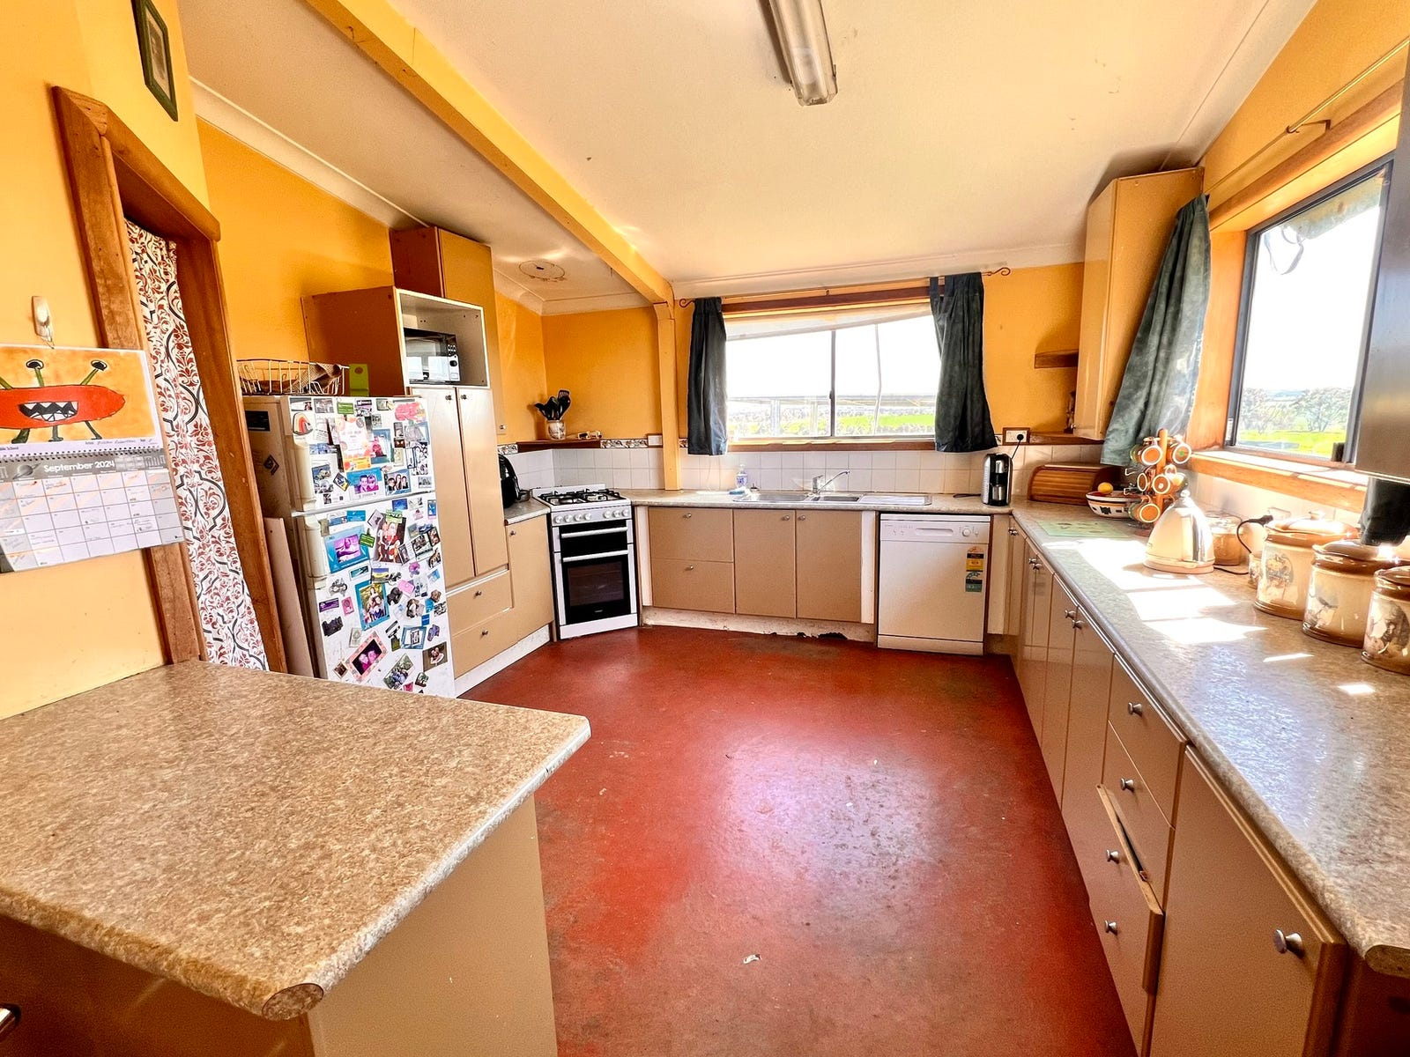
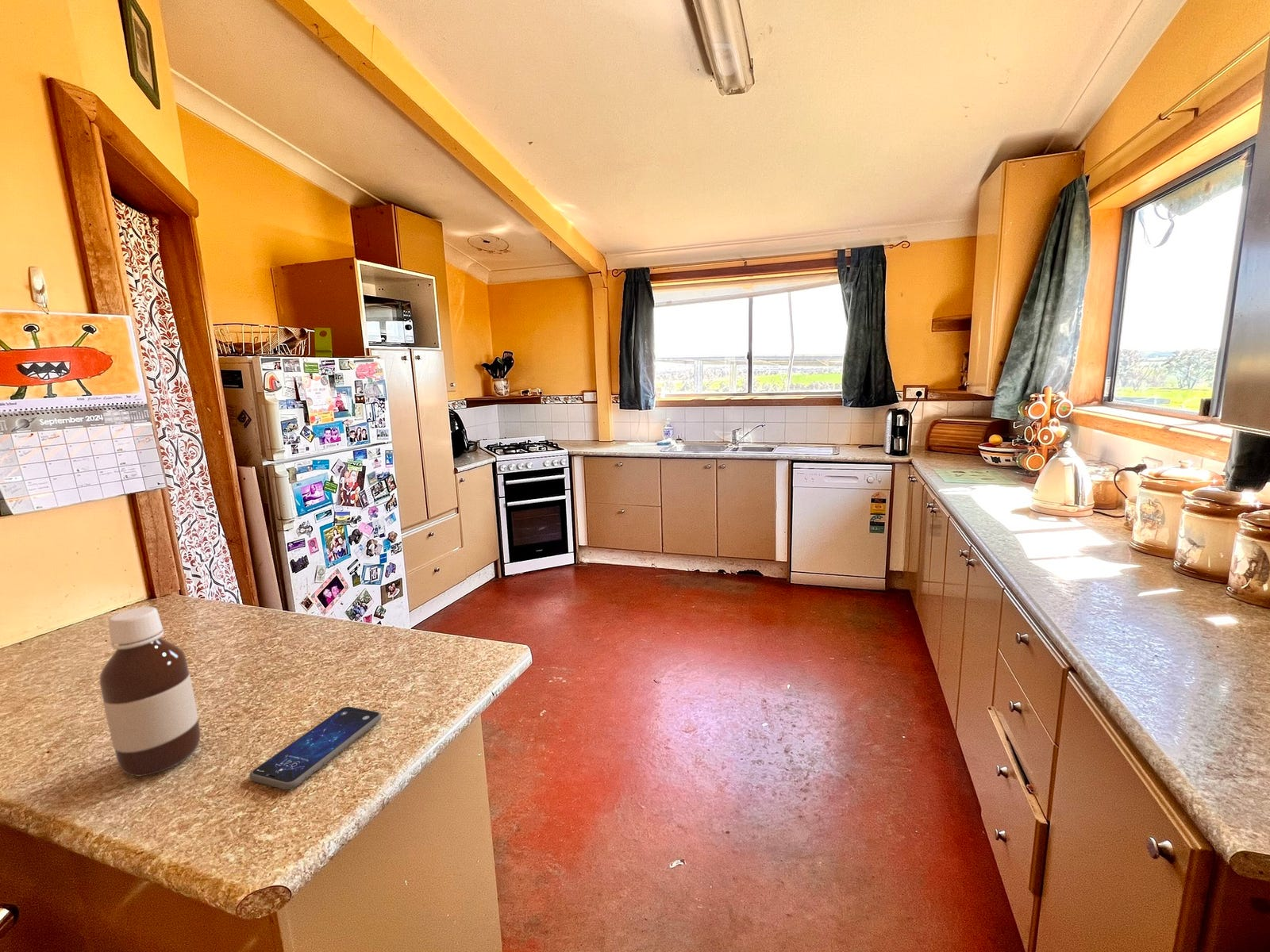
+ bottle (148, 688)
+ smartphone (321, 743)
